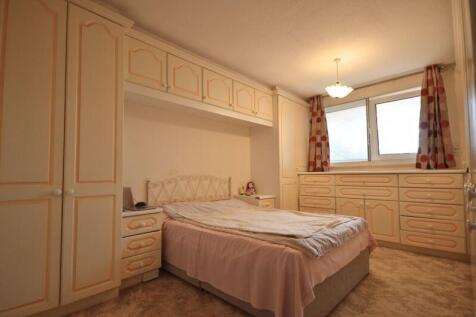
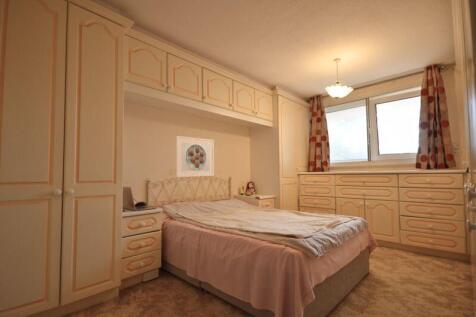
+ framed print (196, 157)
